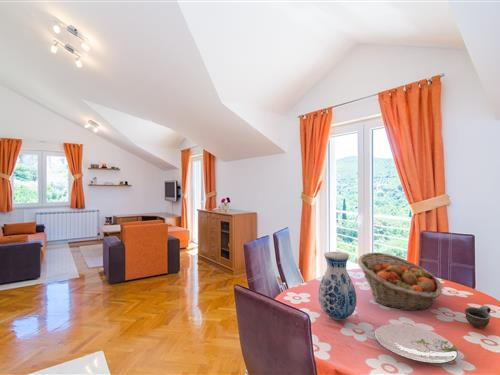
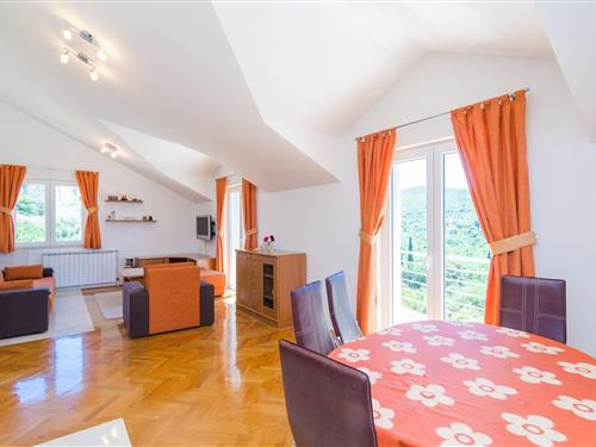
- vase (336, 285)
- cup (479, 316)
- plate (413, 345)
- fruit basket (398, 278)
